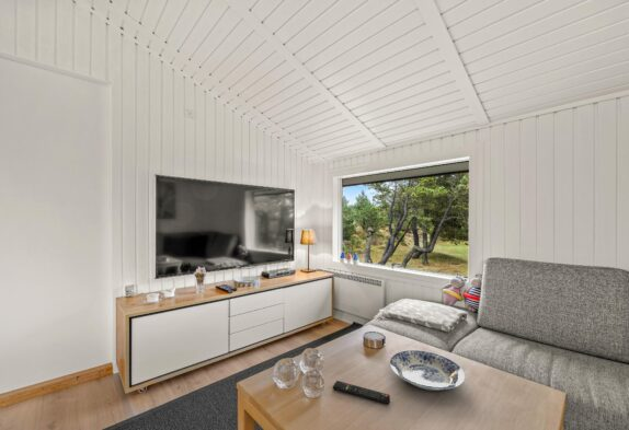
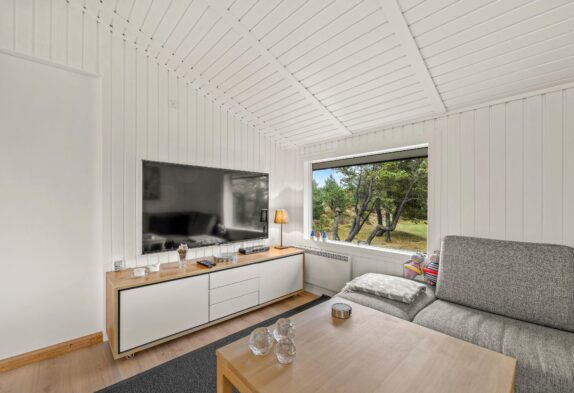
- remote control (361, 392)
- plate (425, 373)
